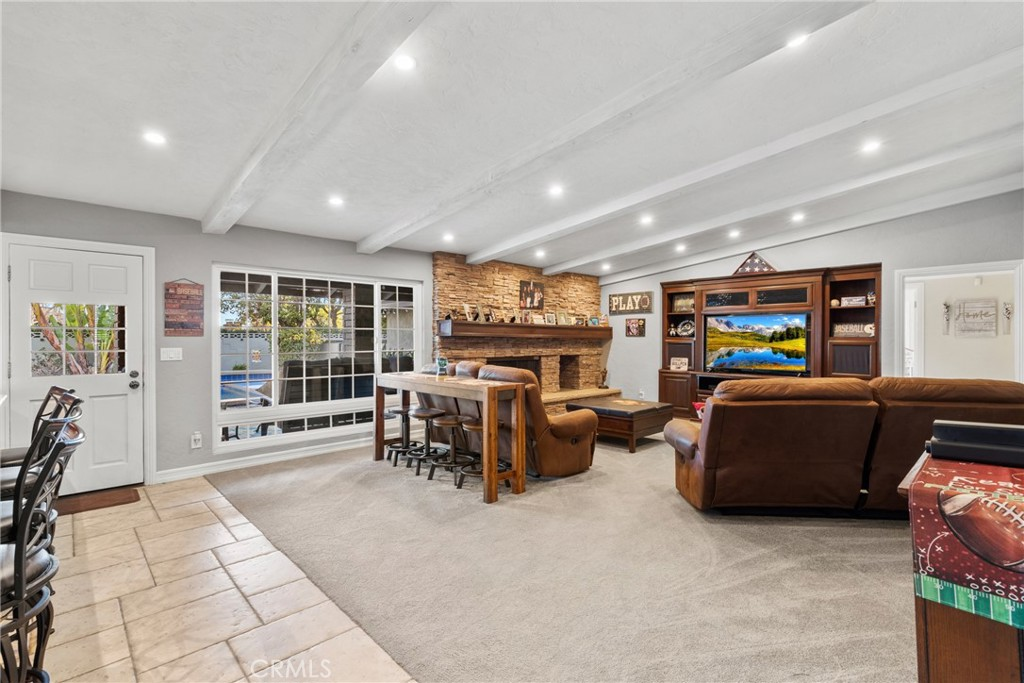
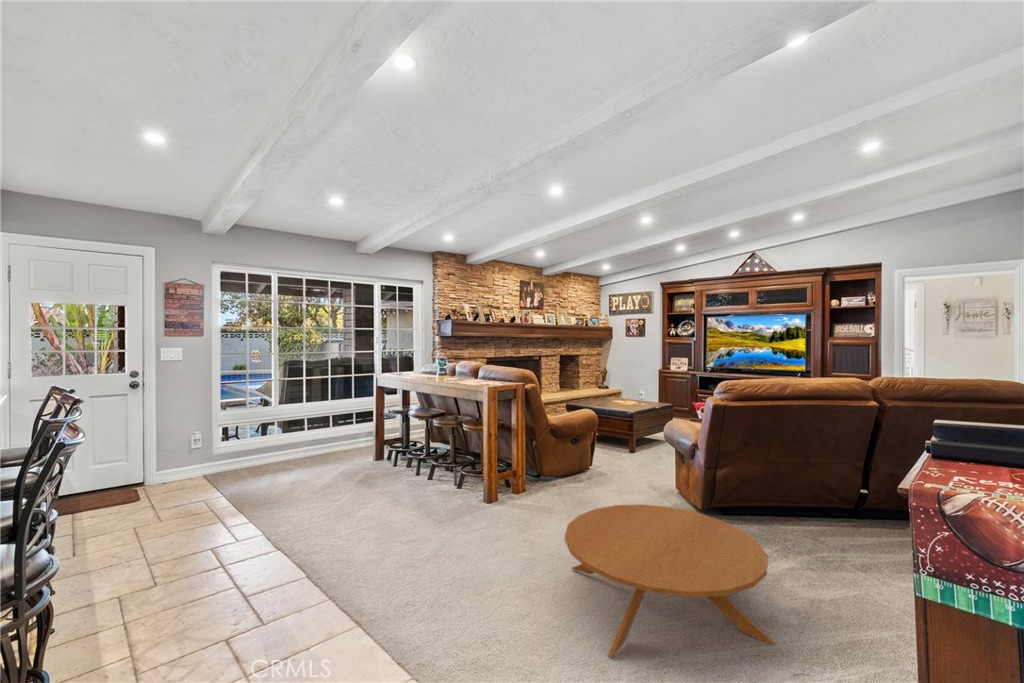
+ coffee table (659, 570)
